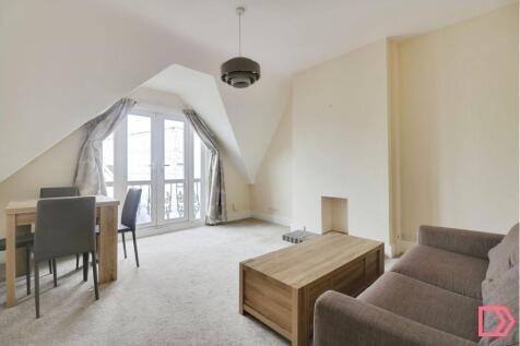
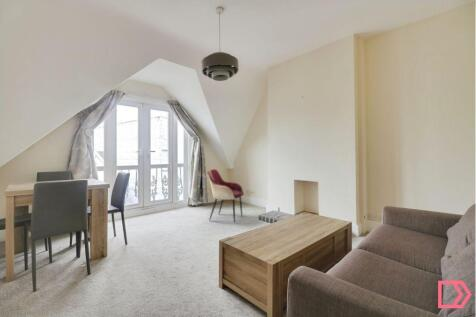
+ armchair (225, 193)
